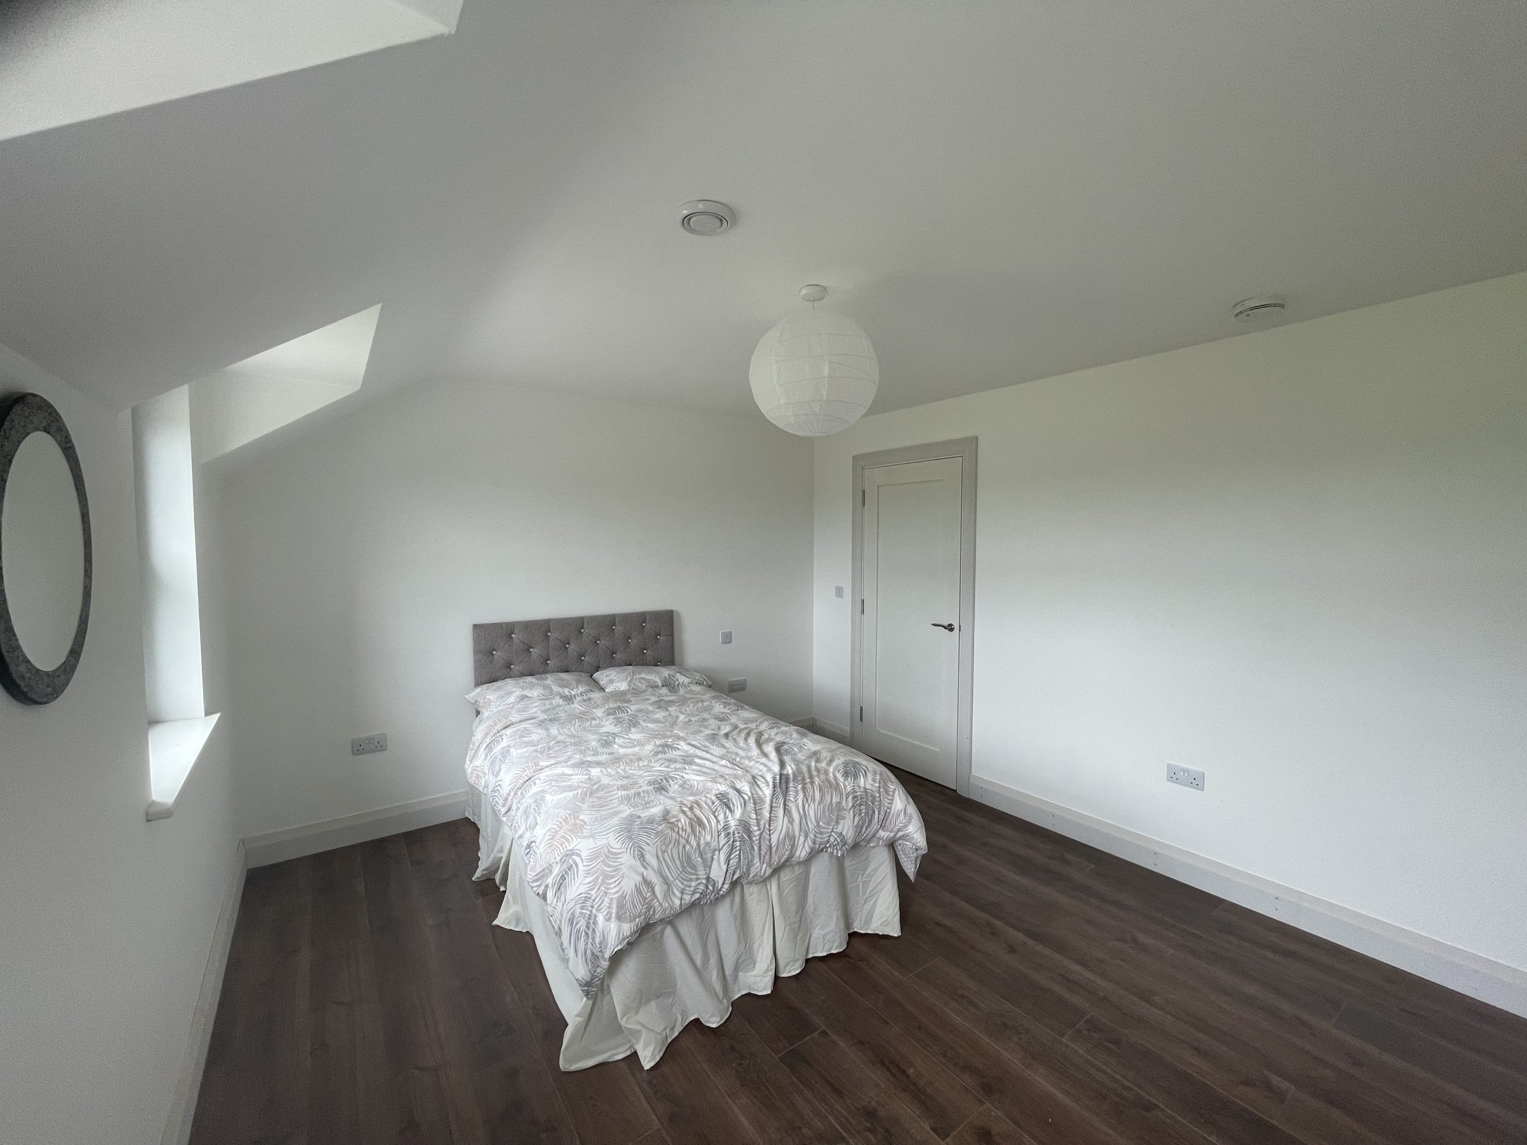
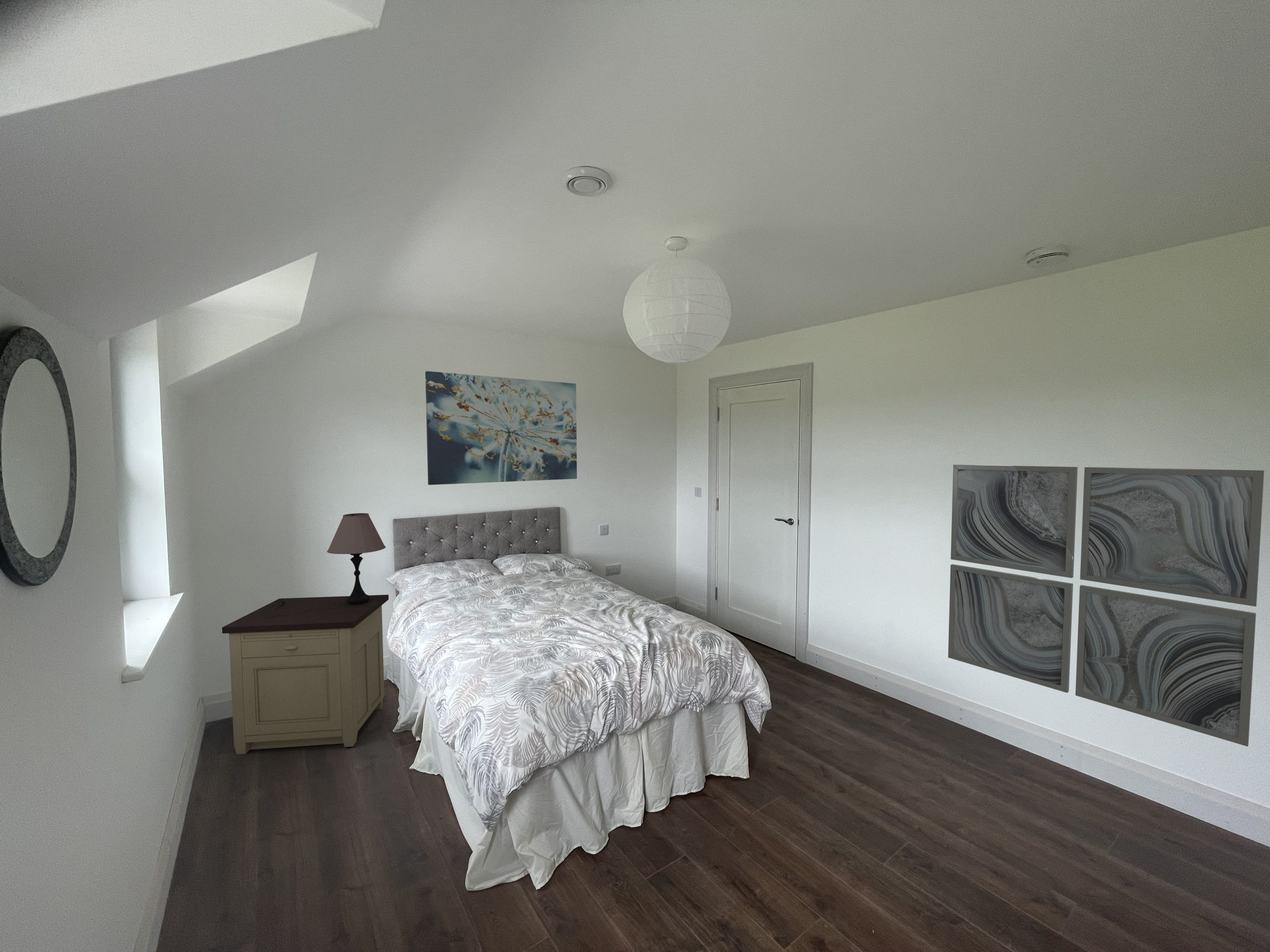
+ wall art (508, 430)
+ table lamp (328, 552)
+ wall art (1080, 579)
+ nightstand (316, 668)
